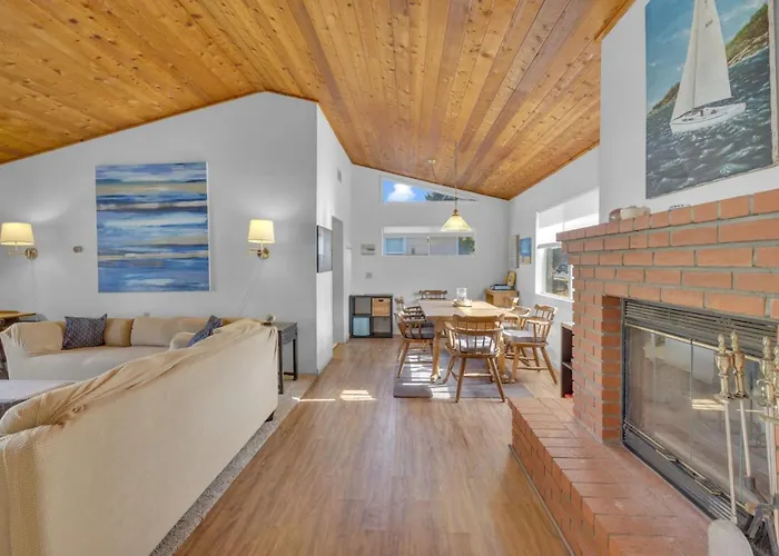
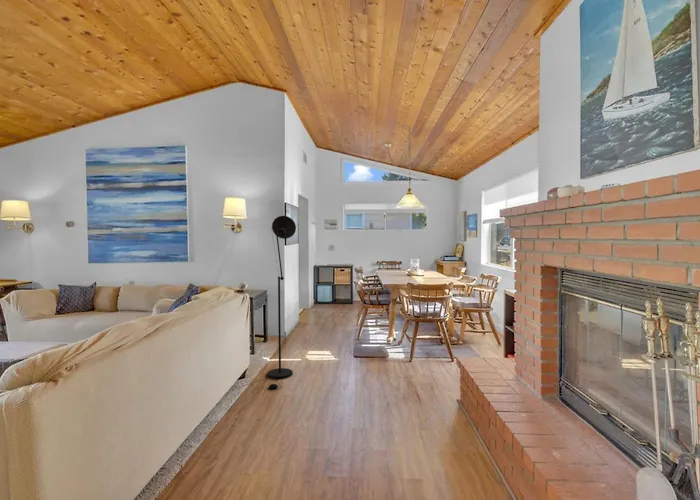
+ floor lamp (278, 296)
